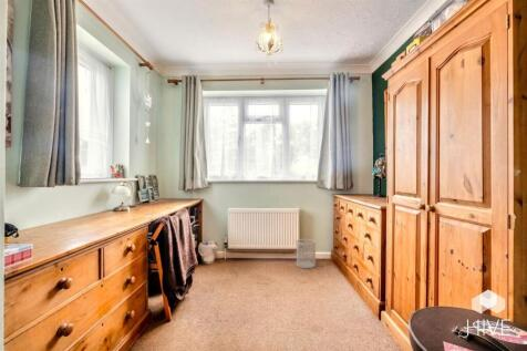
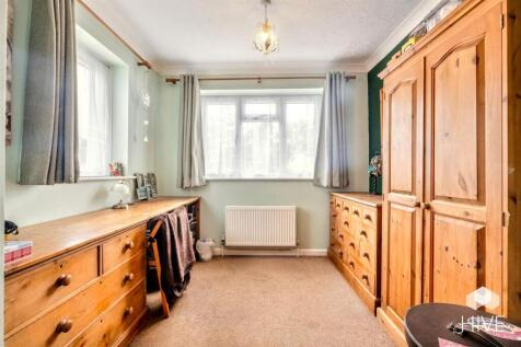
- wastebasket (304, 252)
